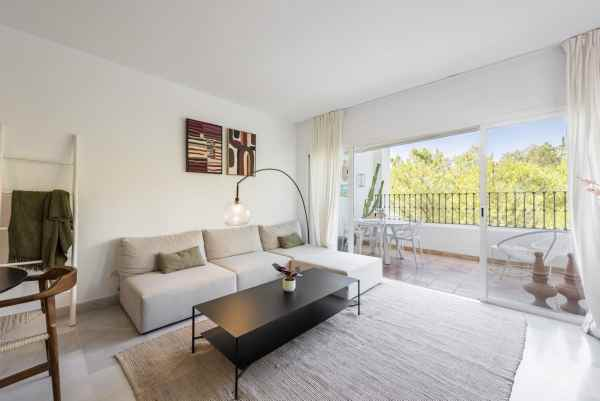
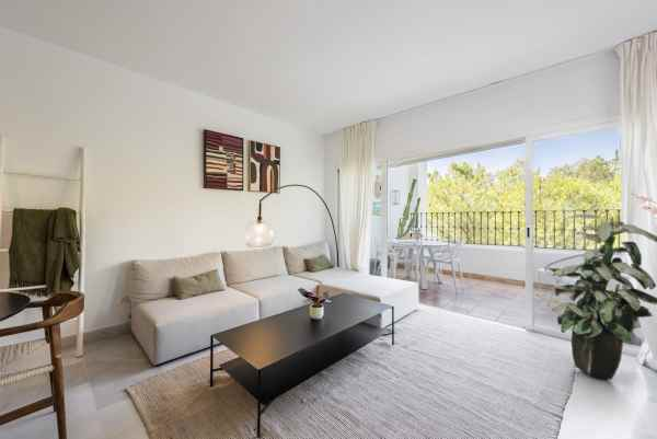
+ indoor plant (596, 292)
